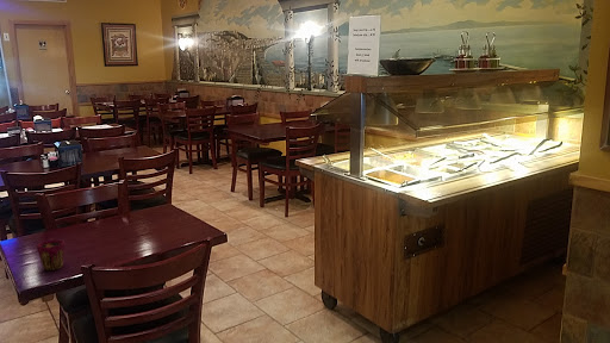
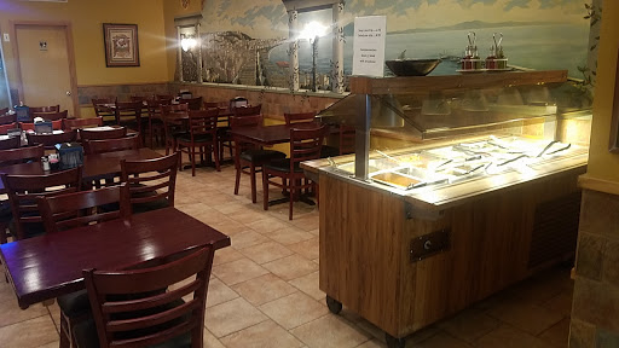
- cup (50, 256)
